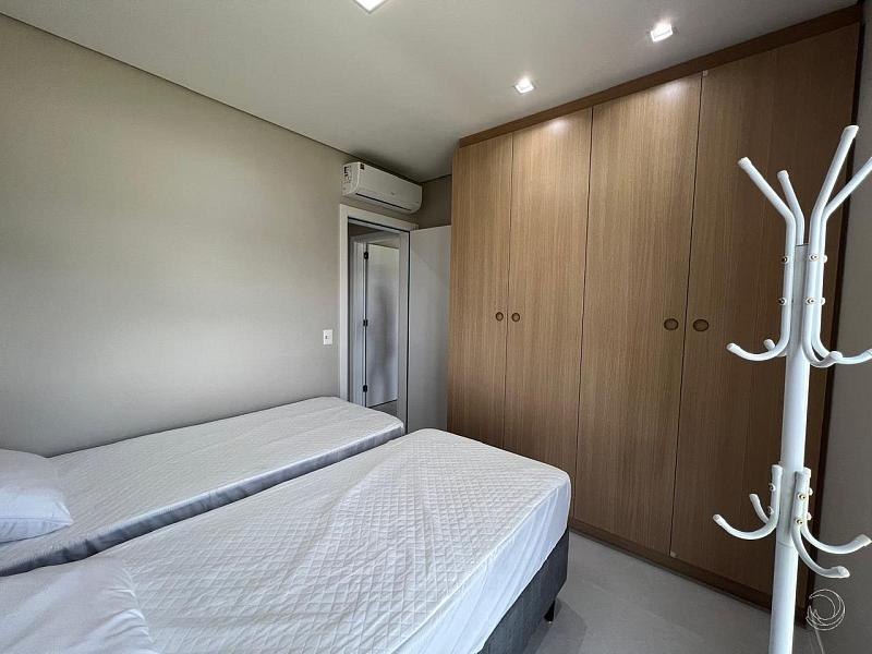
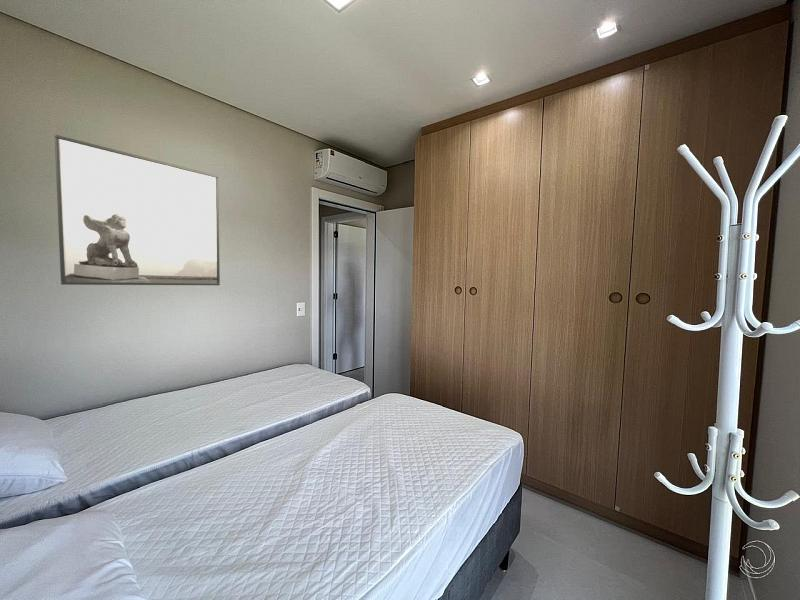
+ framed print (150, 222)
